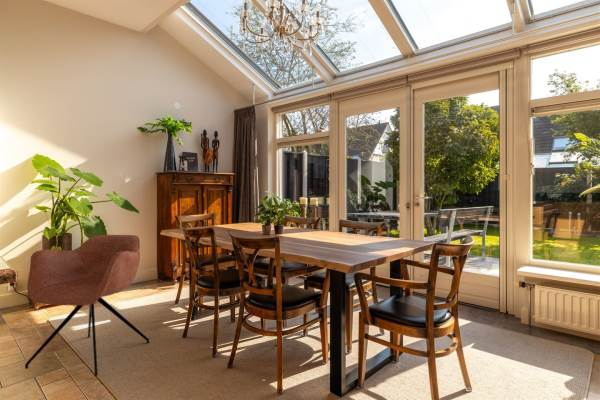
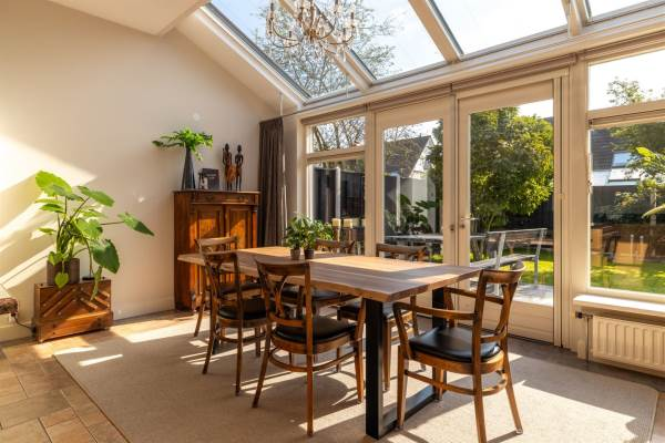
- armchair (92, 296)
